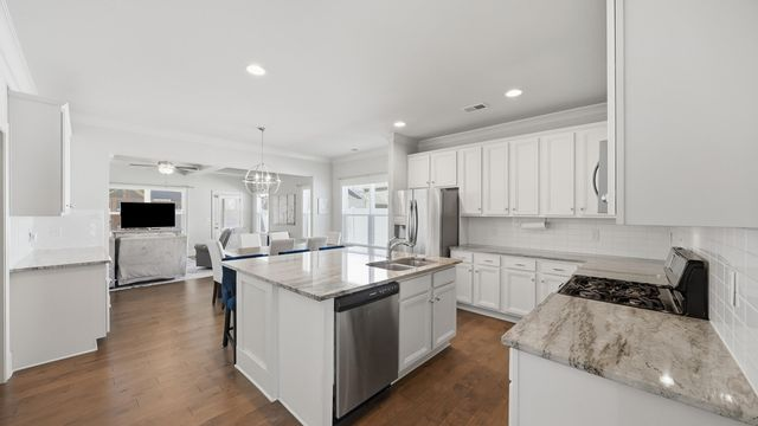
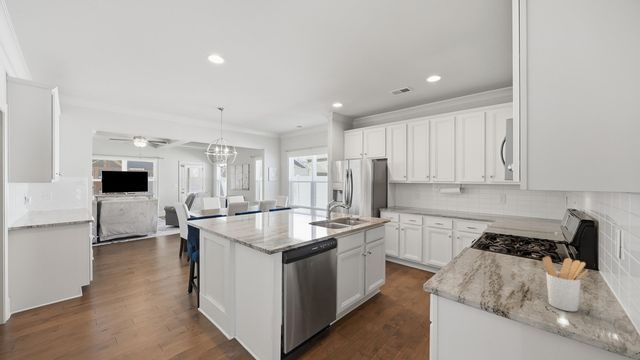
+ utensil holder (566, 282)
